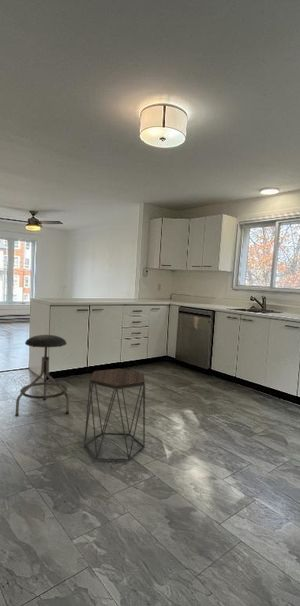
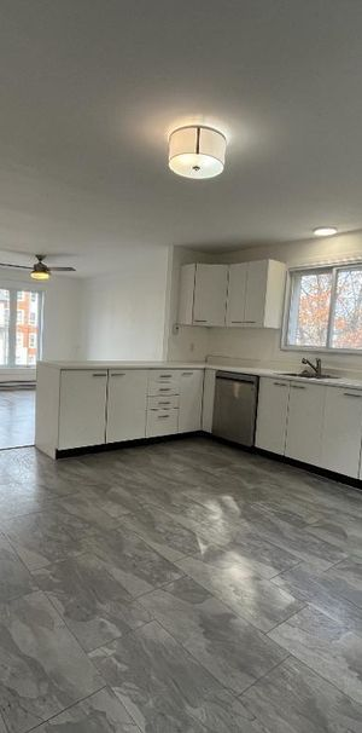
- side table (120, 411)
- stool (42, 373)
